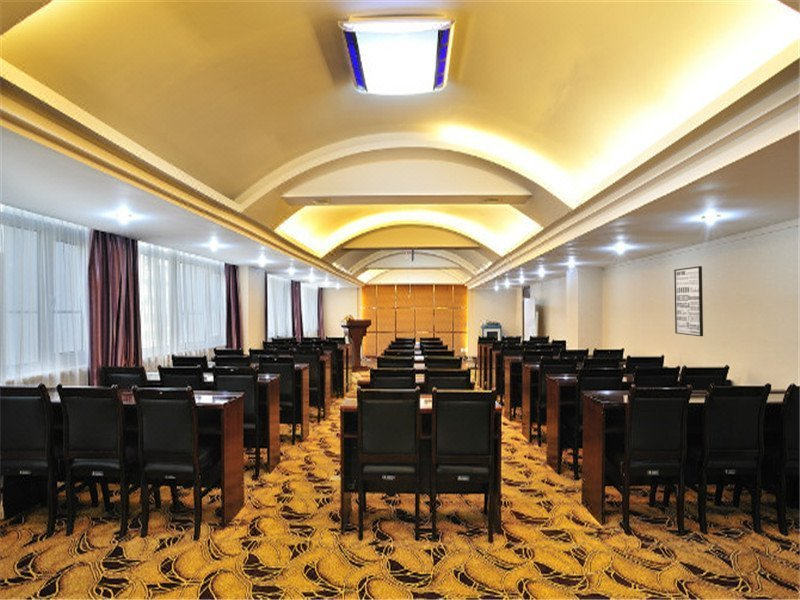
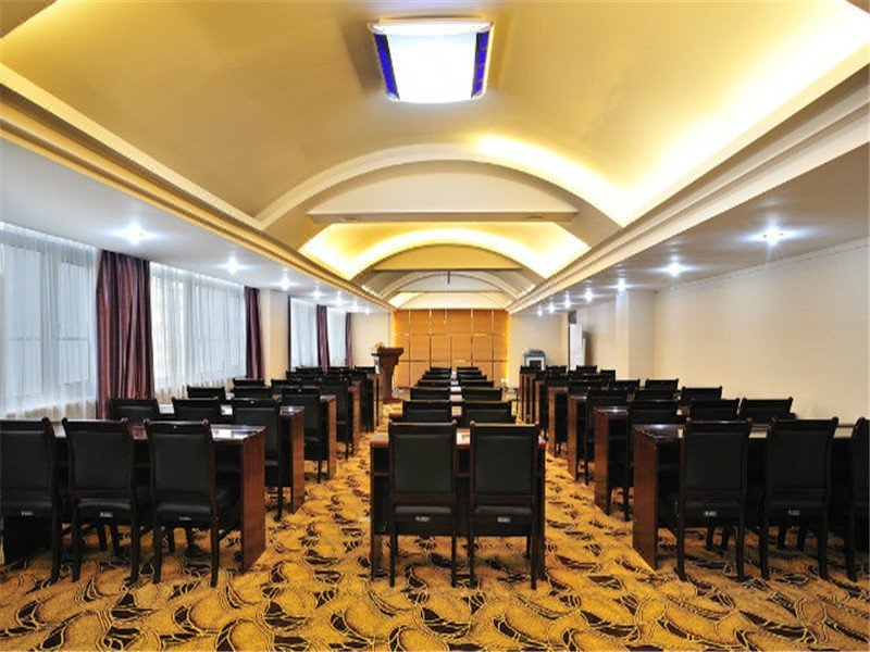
- wall art (688, 301)
